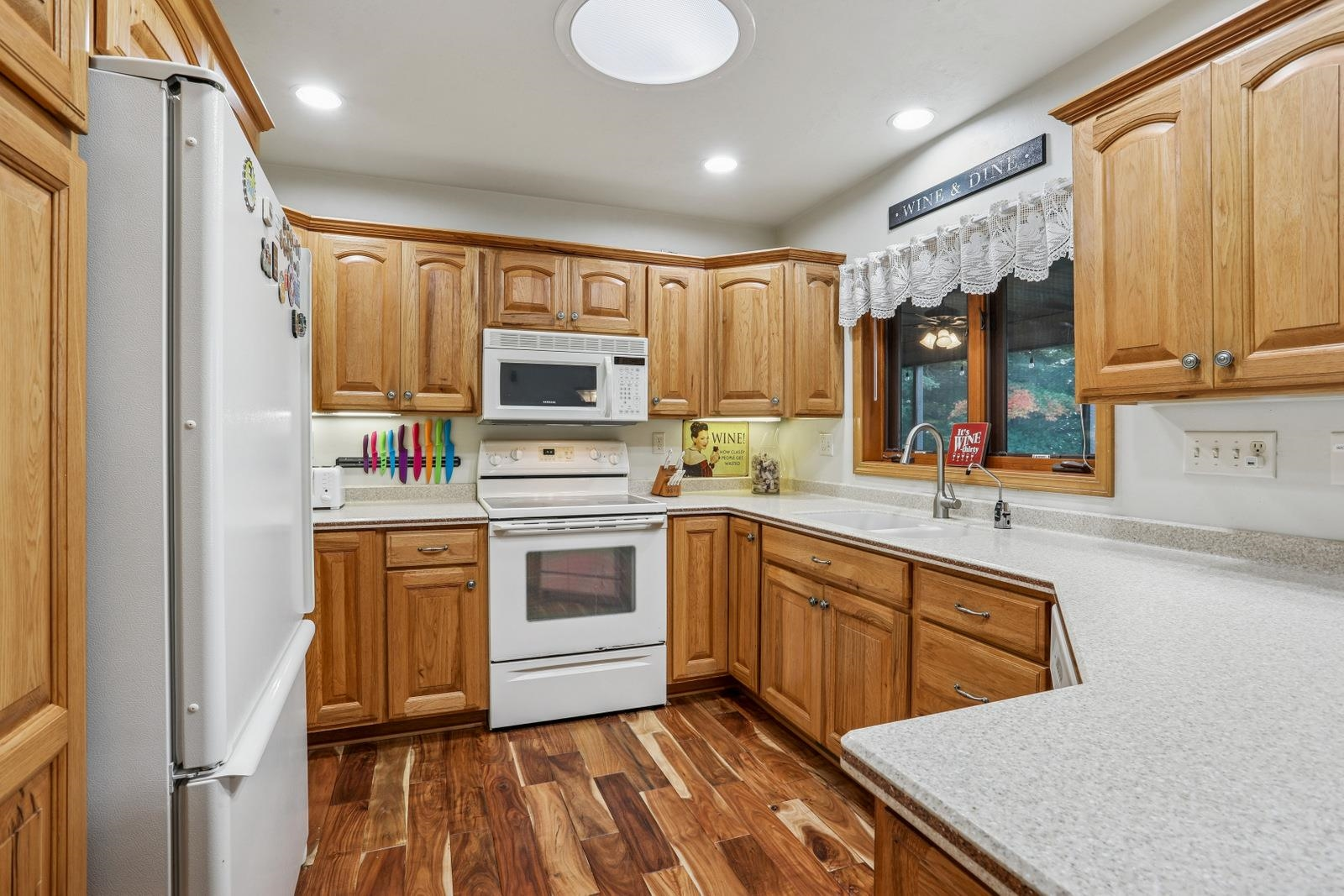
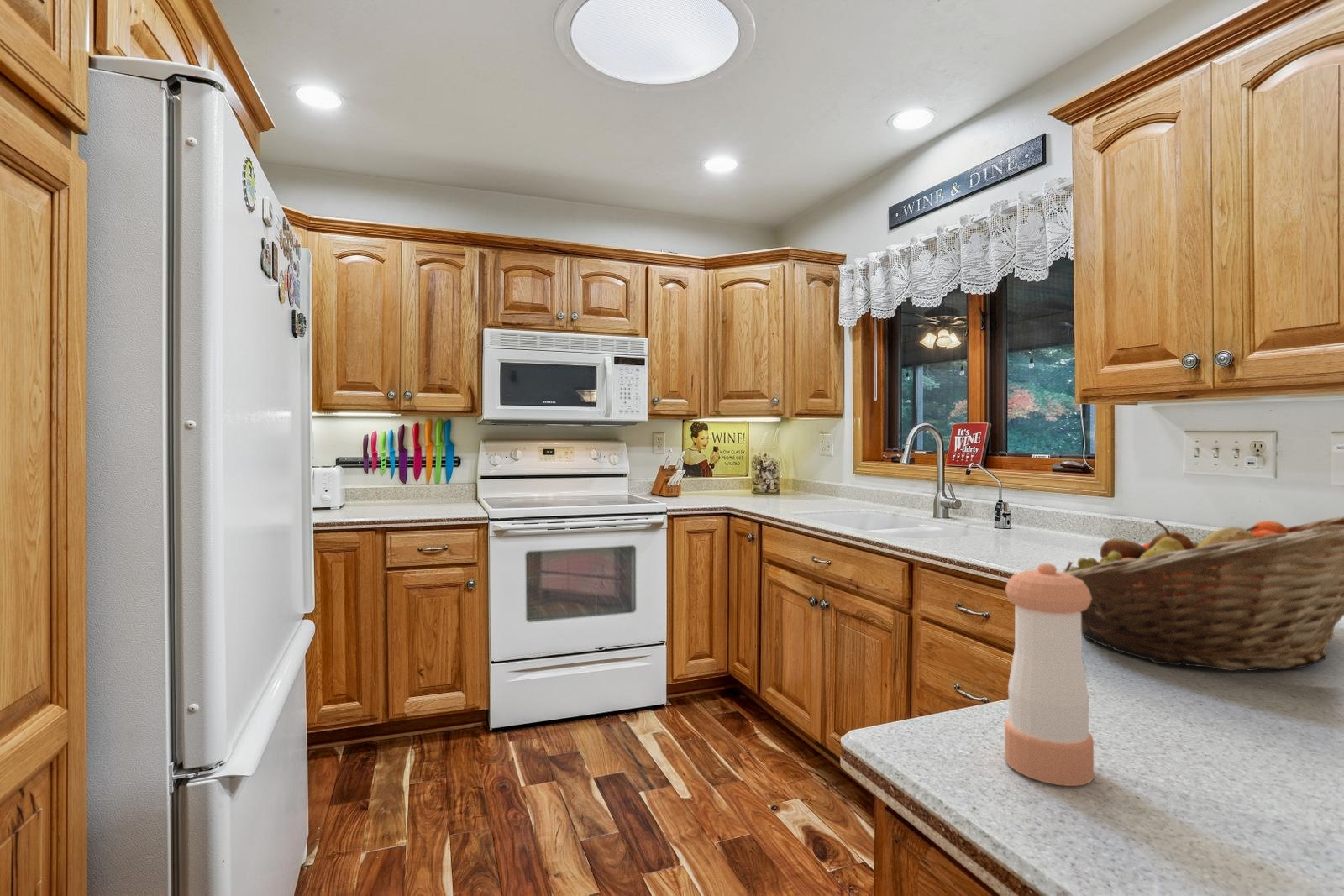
+ pepper shaker (1047, 665)
+ fruit basket (1210, 575)
